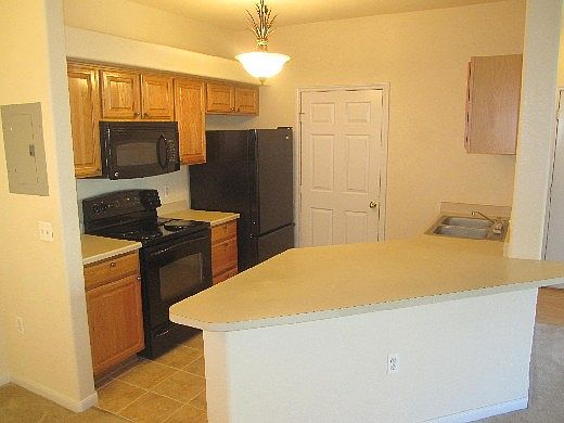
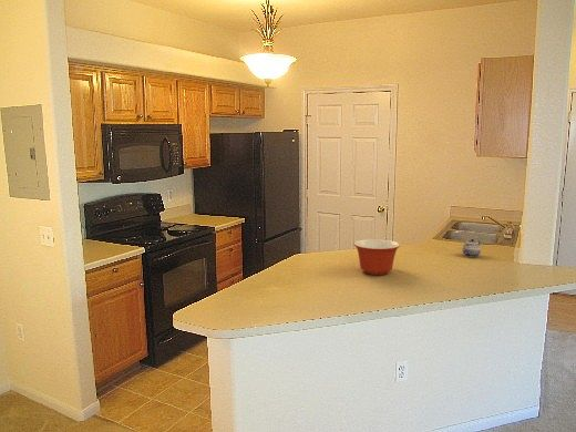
+ mixing bowl (376, 257)
+ teapot (471, 247)
